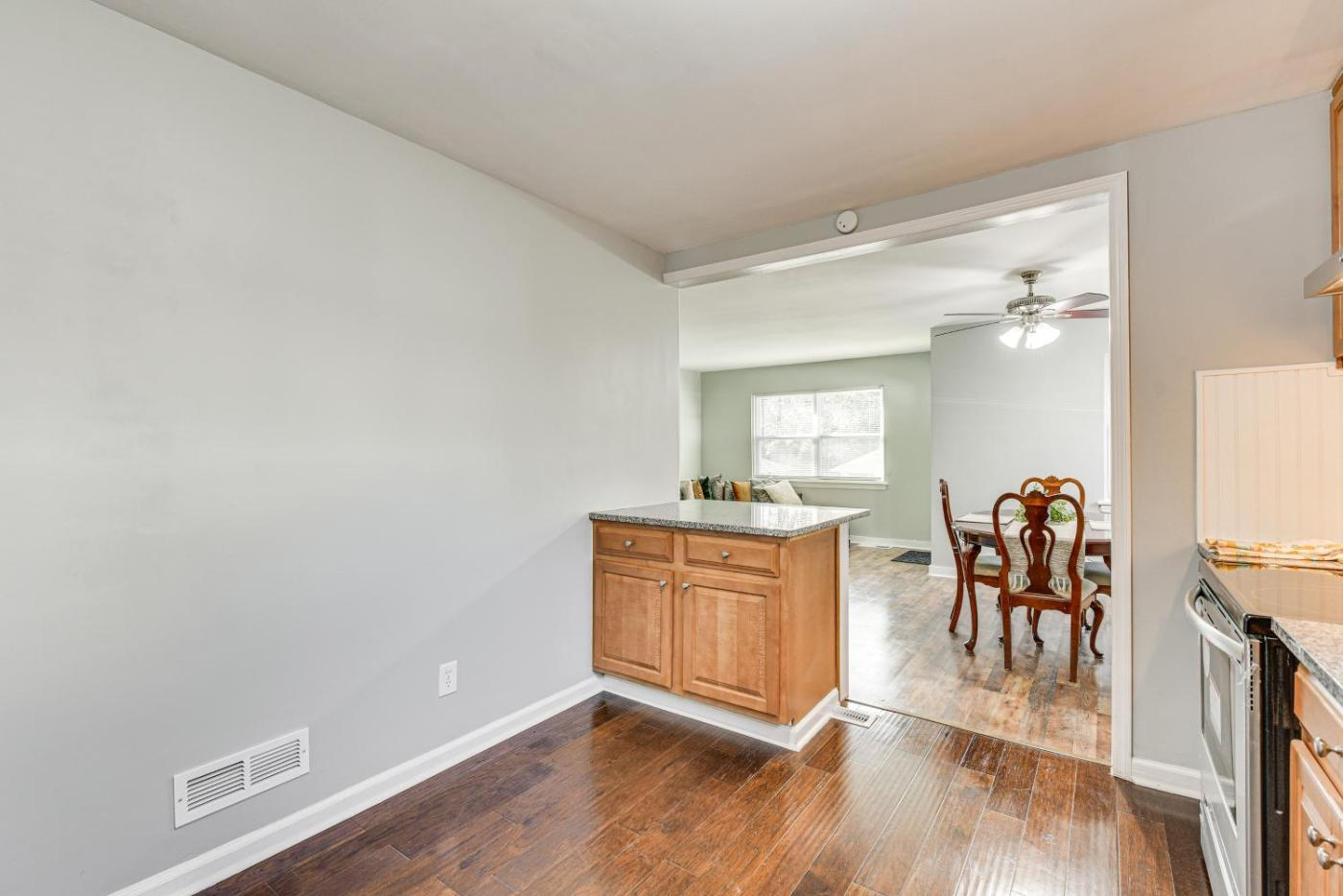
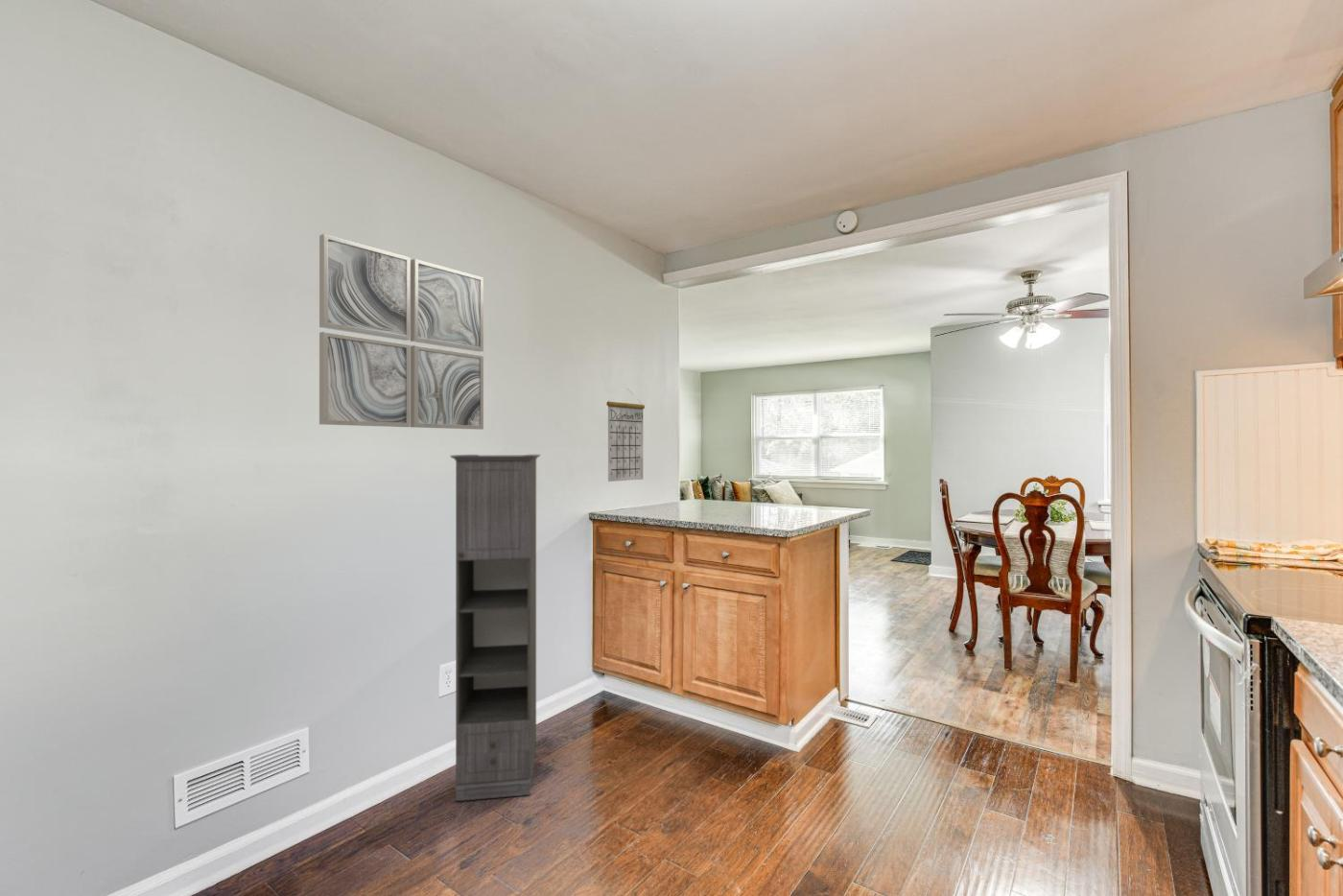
+ calendar (625, 432)
+ storage cabinet (499, 615)
+ wall art (410, 344)
